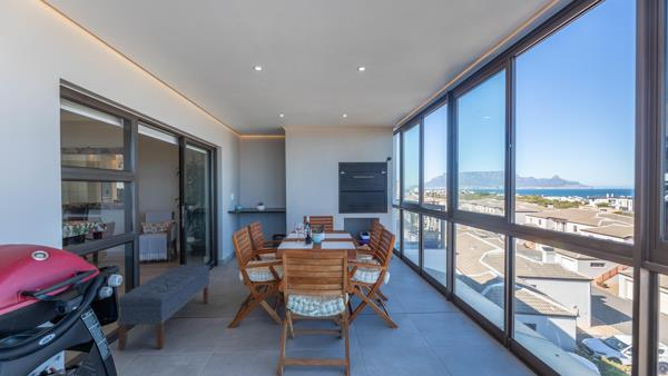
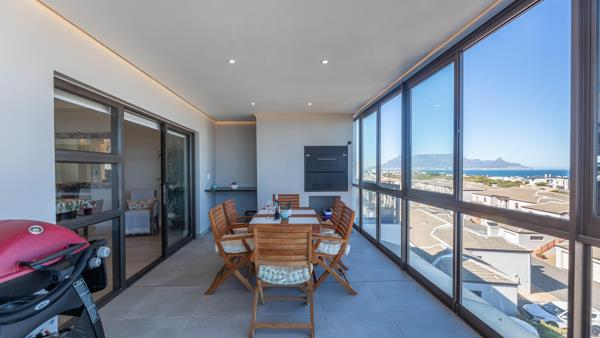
- bench (170, 299)
